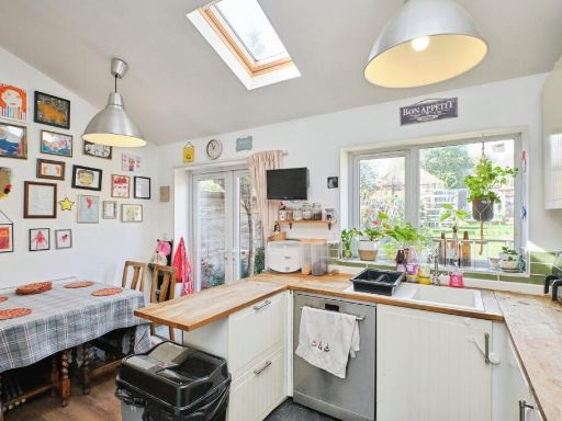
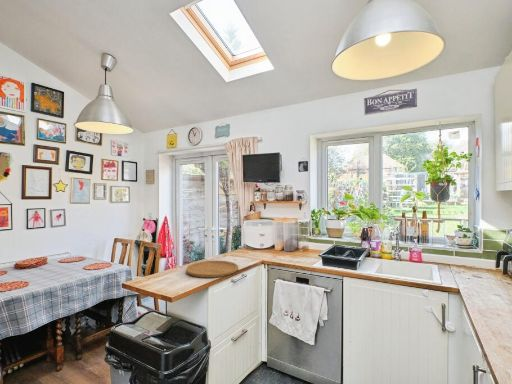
+ cutting board (212, 268)
